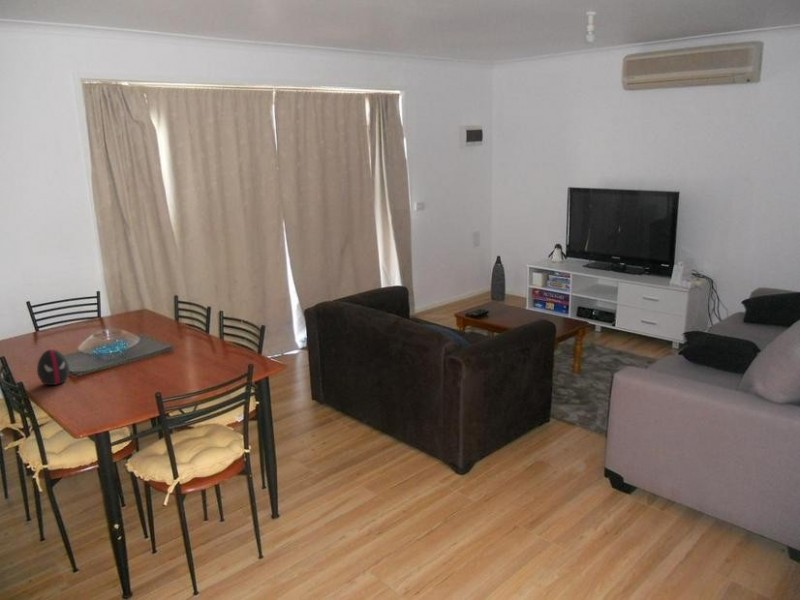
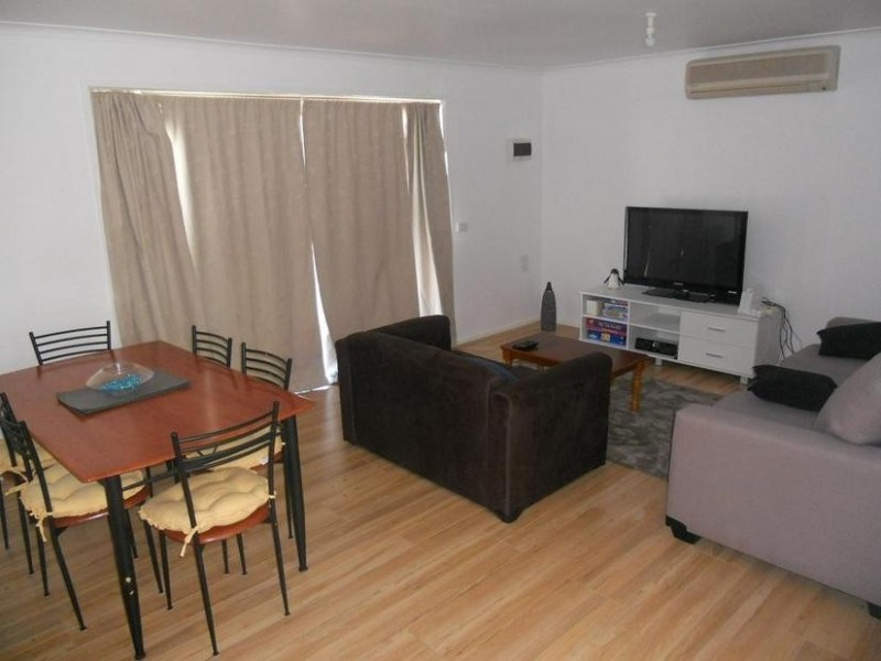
- decorative egg (52, 365)
